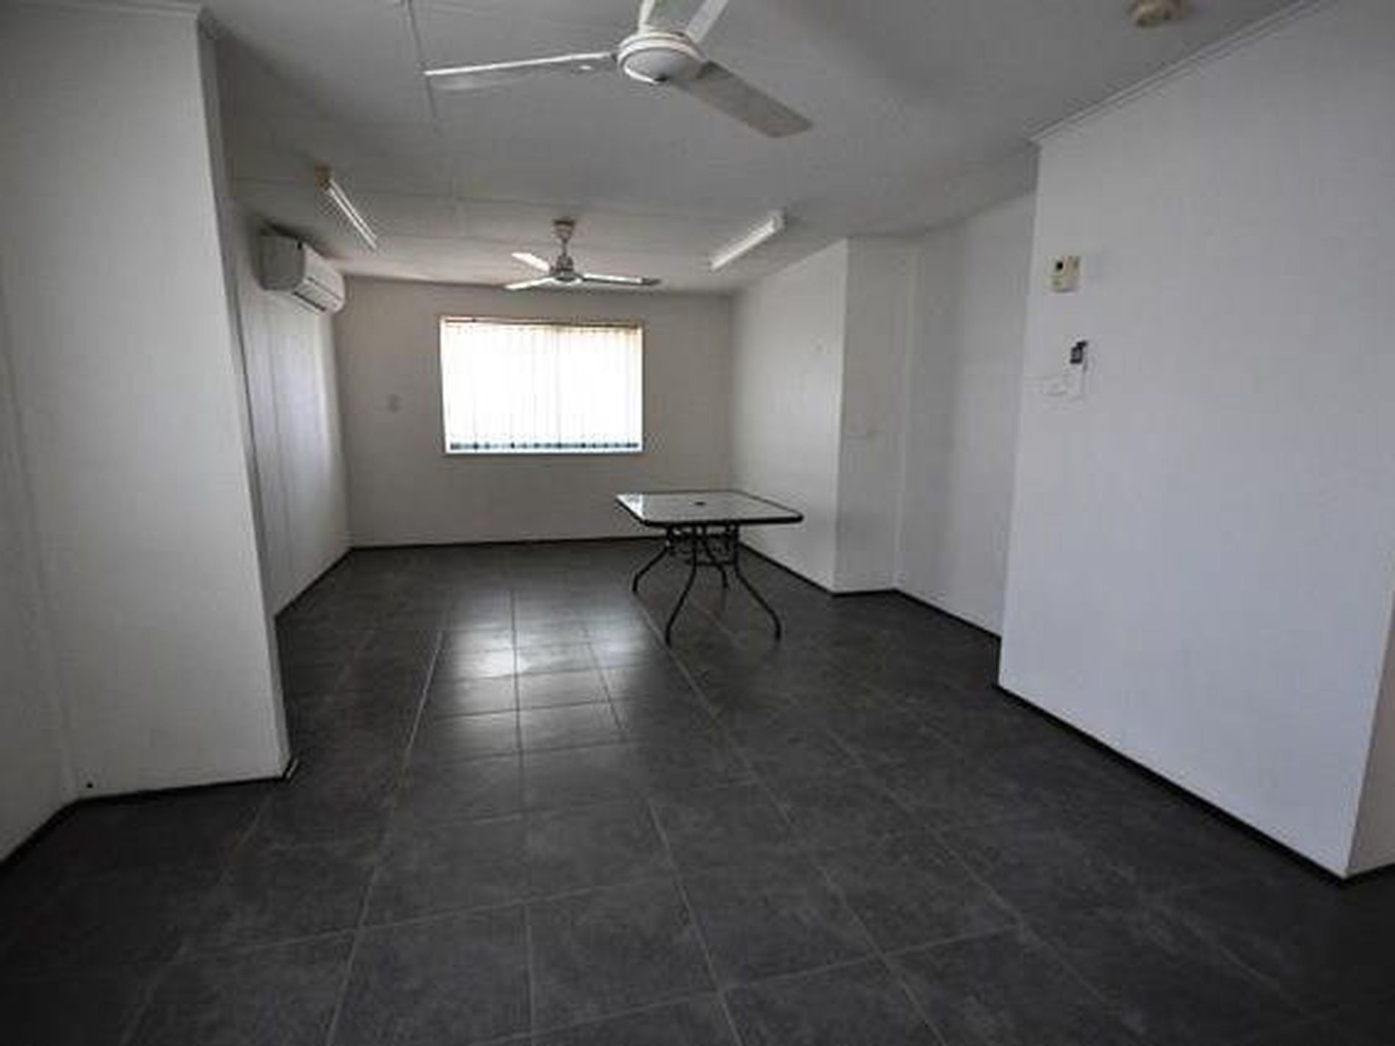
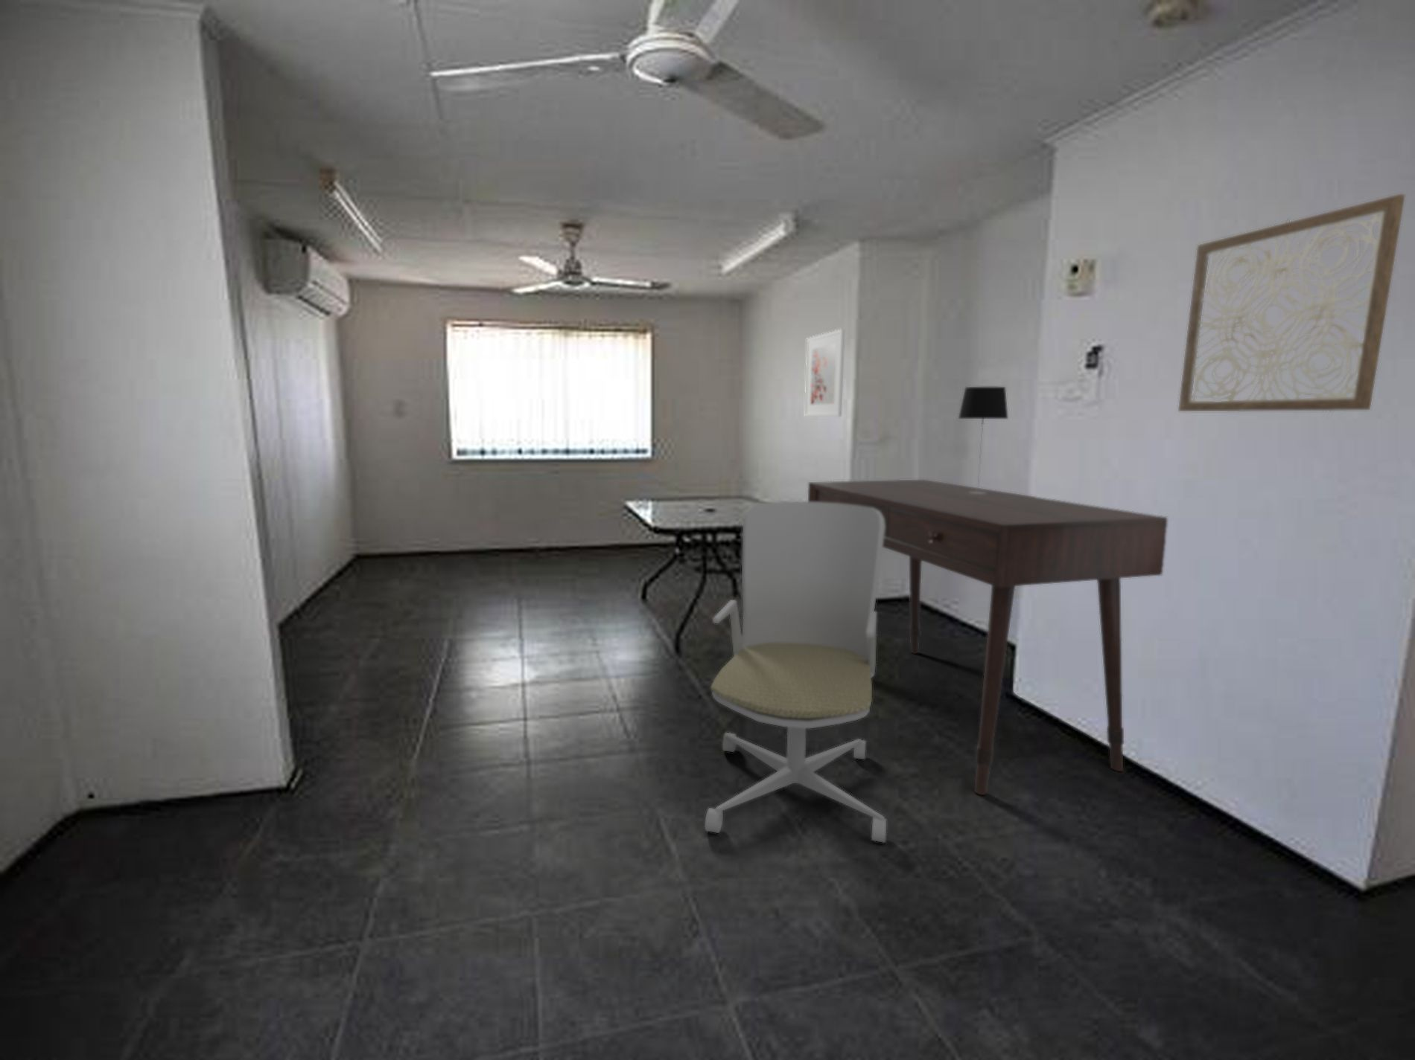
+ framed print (823, 375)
+ desk (920, 601)
+ table lamp (980, 440)
+ wall art (1277, 324)
+ office chair (797, 658)
